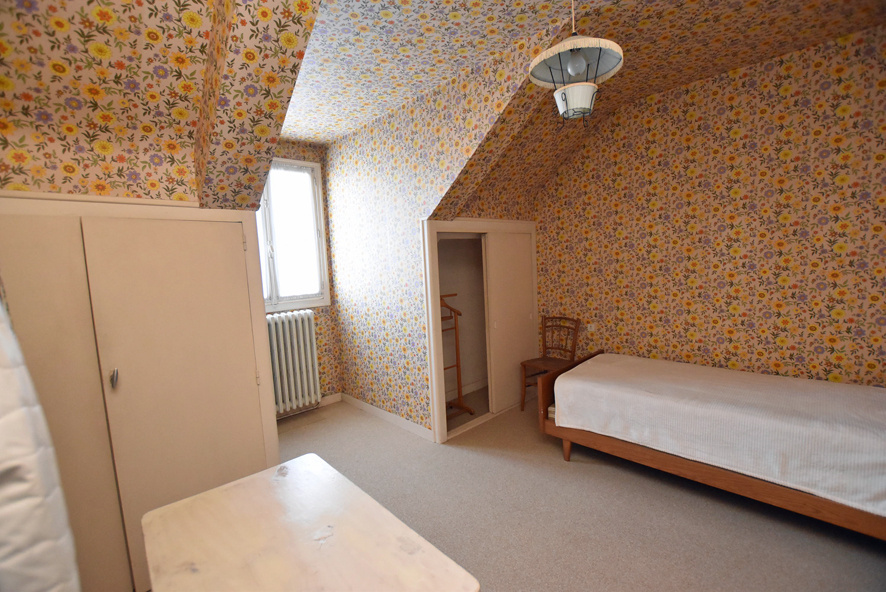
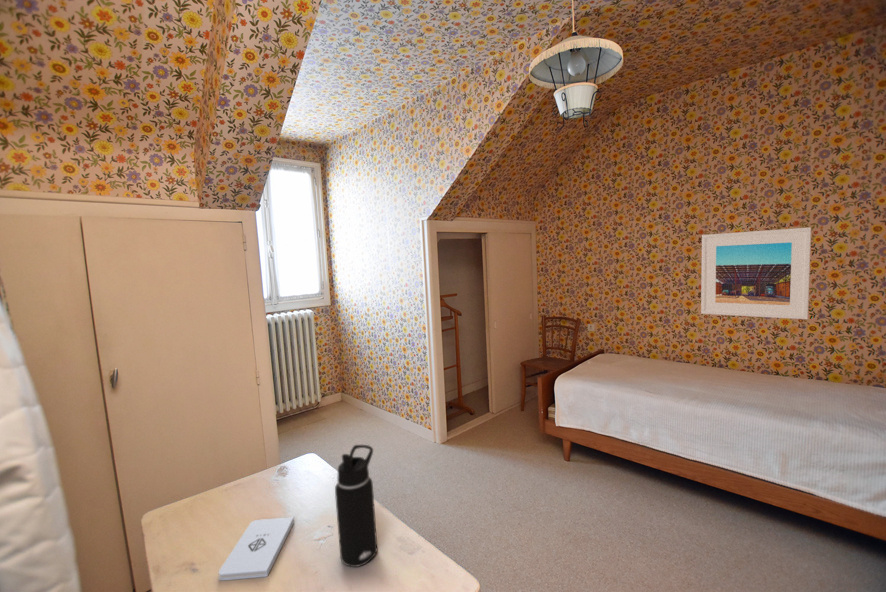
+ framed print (751, 274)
+ water bottle (357, 498)
+ notepad (259, 545)
